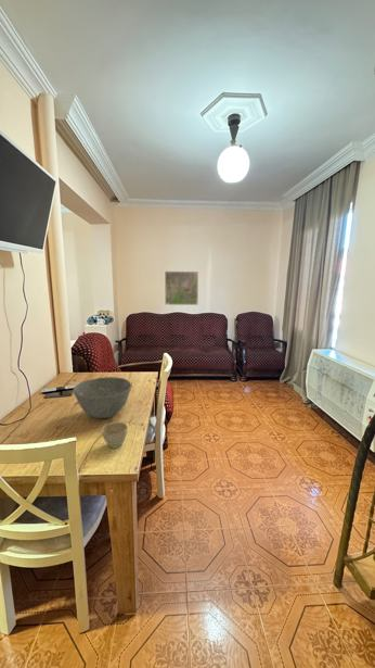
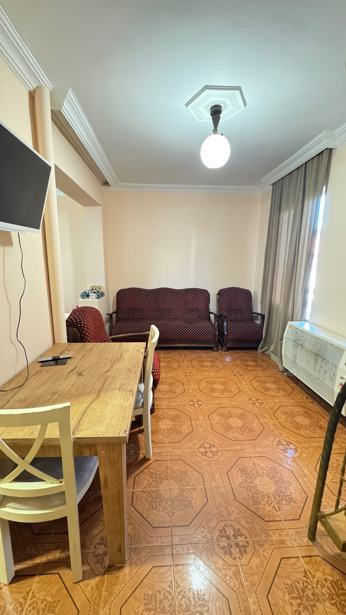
- flower pot (115, 436)
- bowl (103, 400)
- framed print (181, 288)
